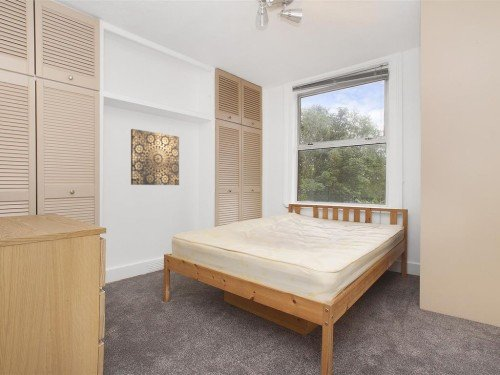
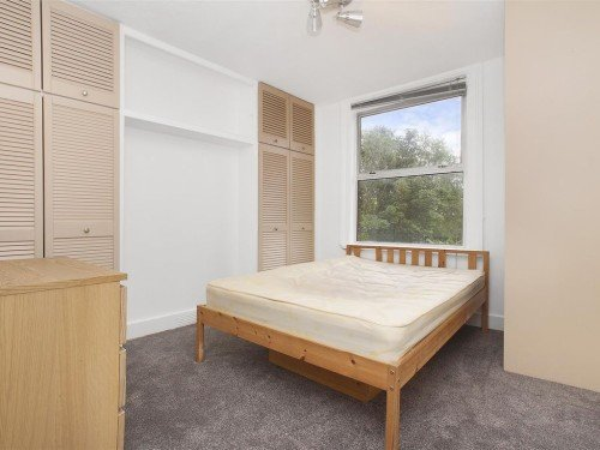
- wall art (156, 159)
